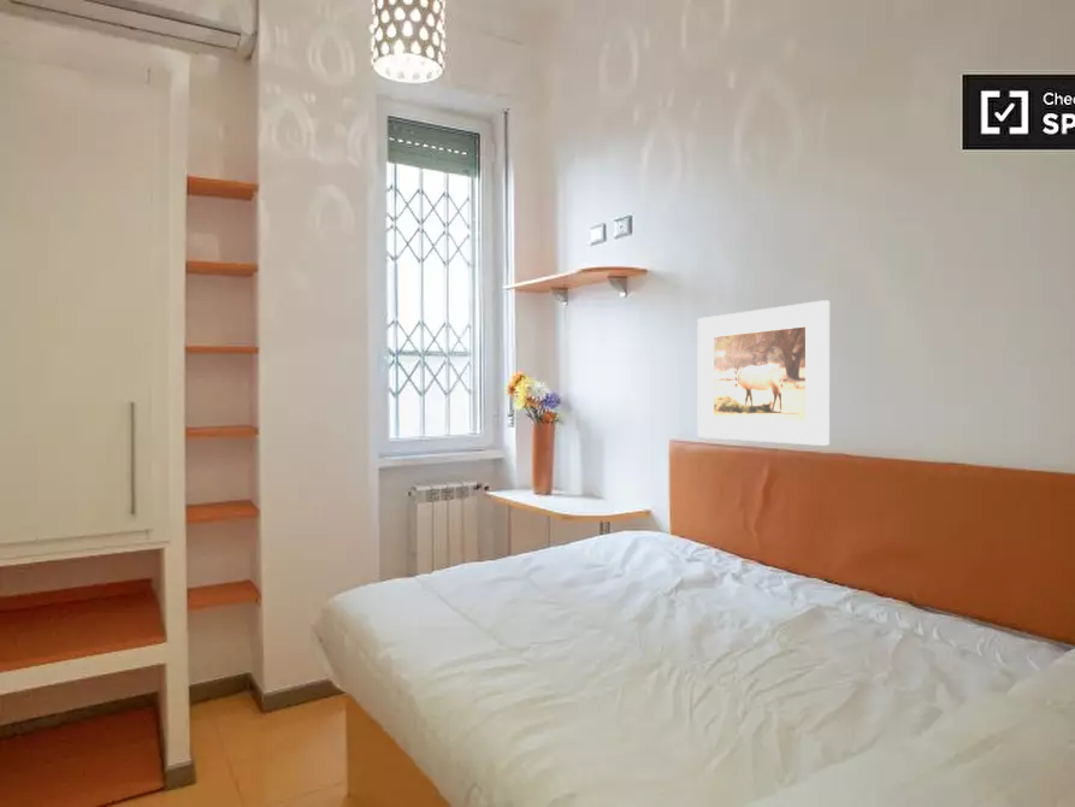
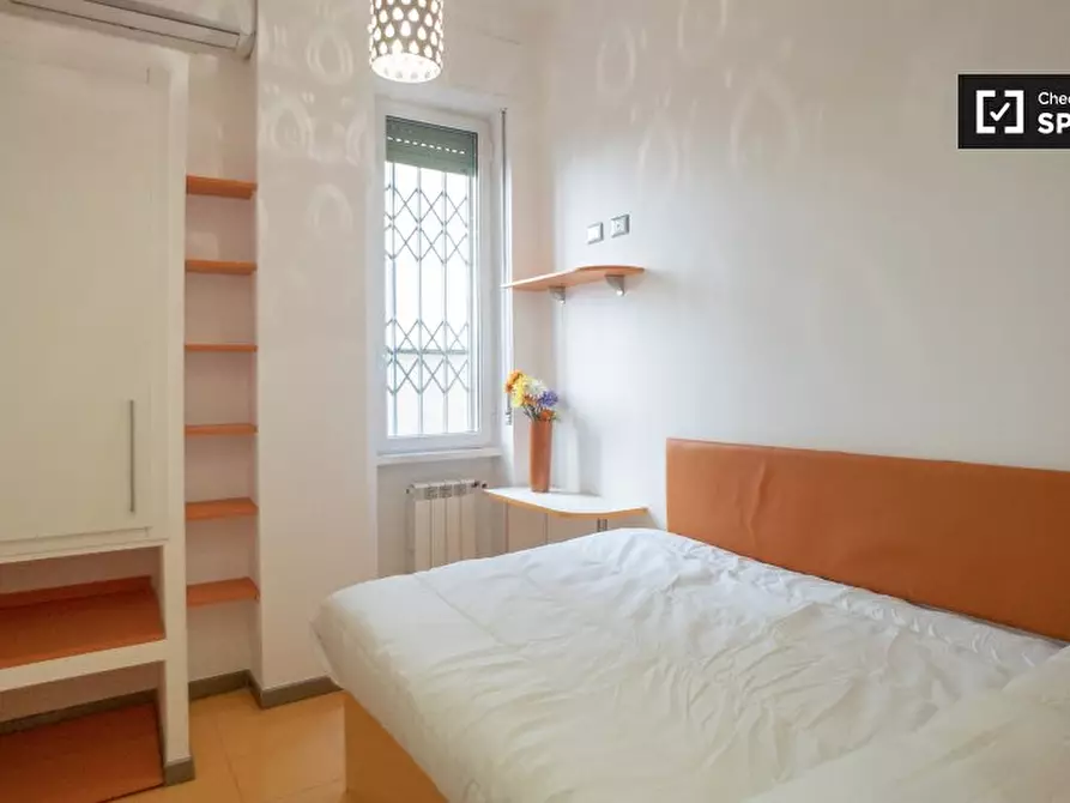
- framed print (756, 375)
